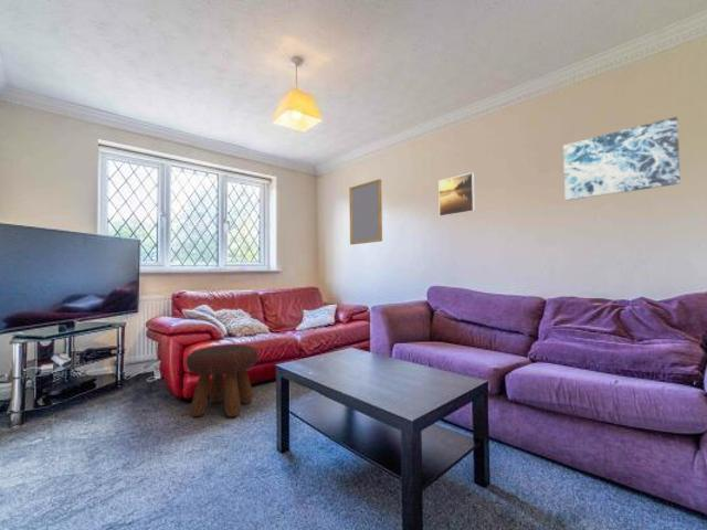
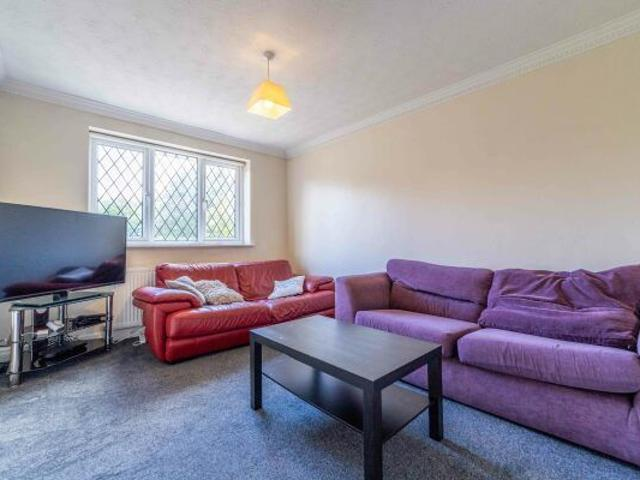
- home mirror (365, 213)
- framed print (455, 195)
- wall art (615, 162)
- footstool (223, 379)
